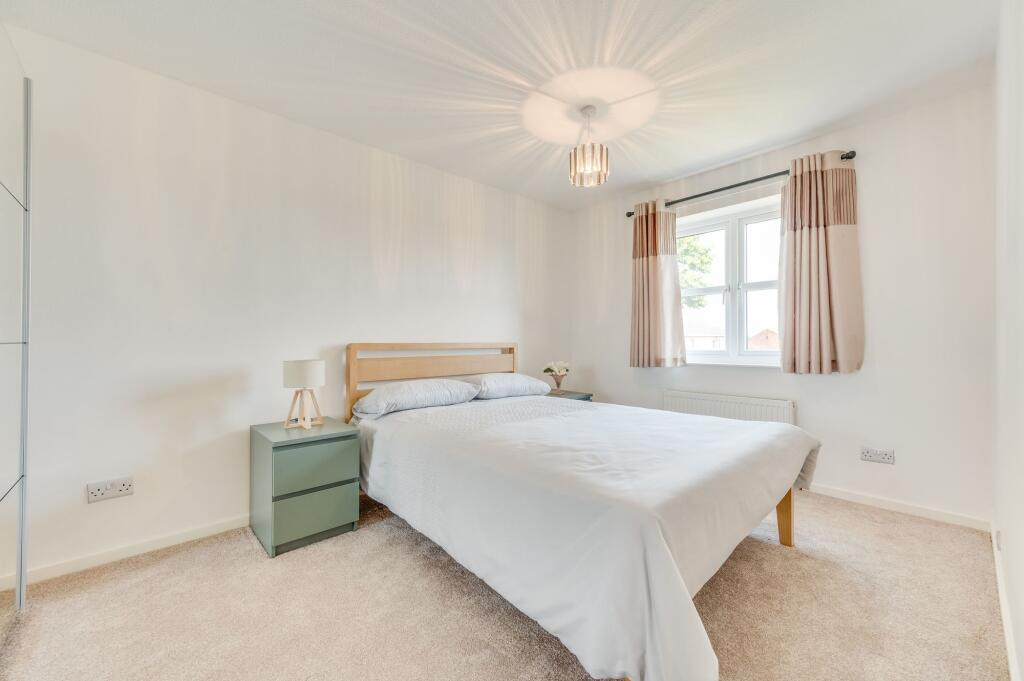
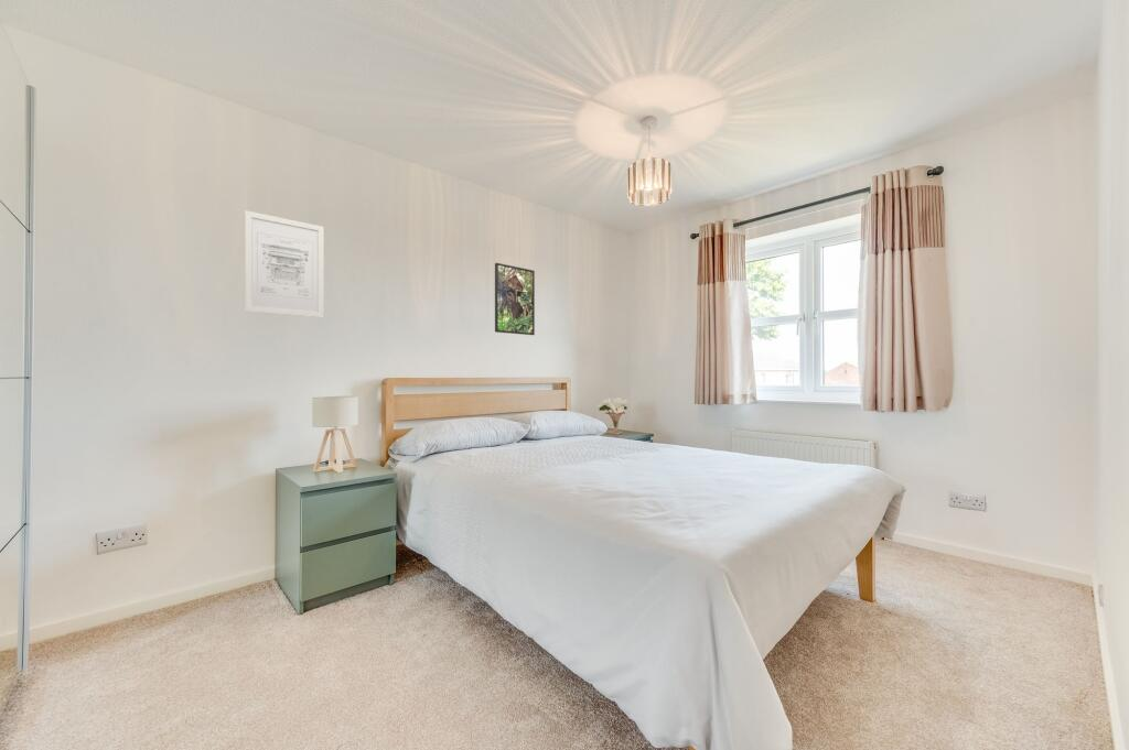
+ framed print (515, 300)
+ wall art (286, 267)
